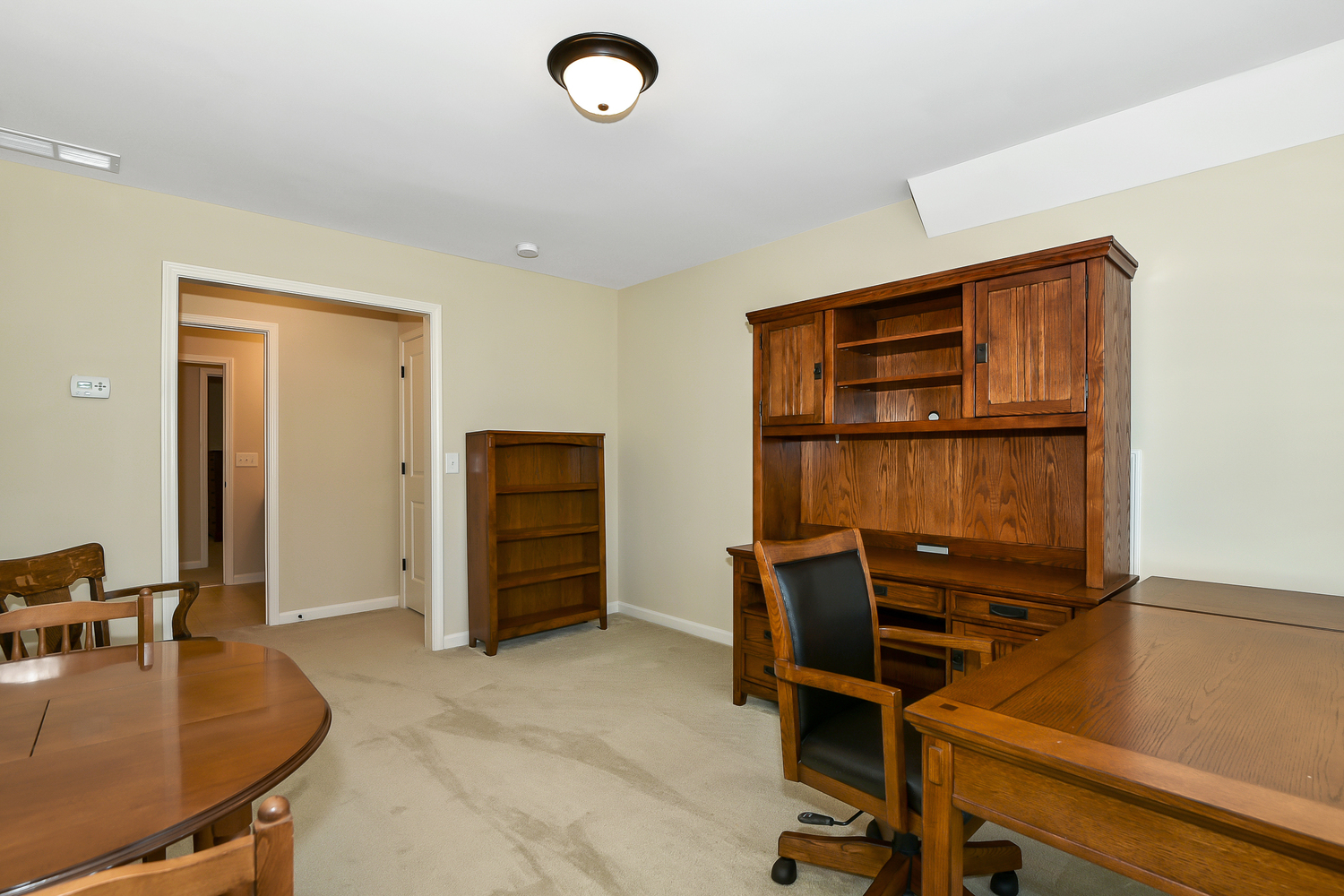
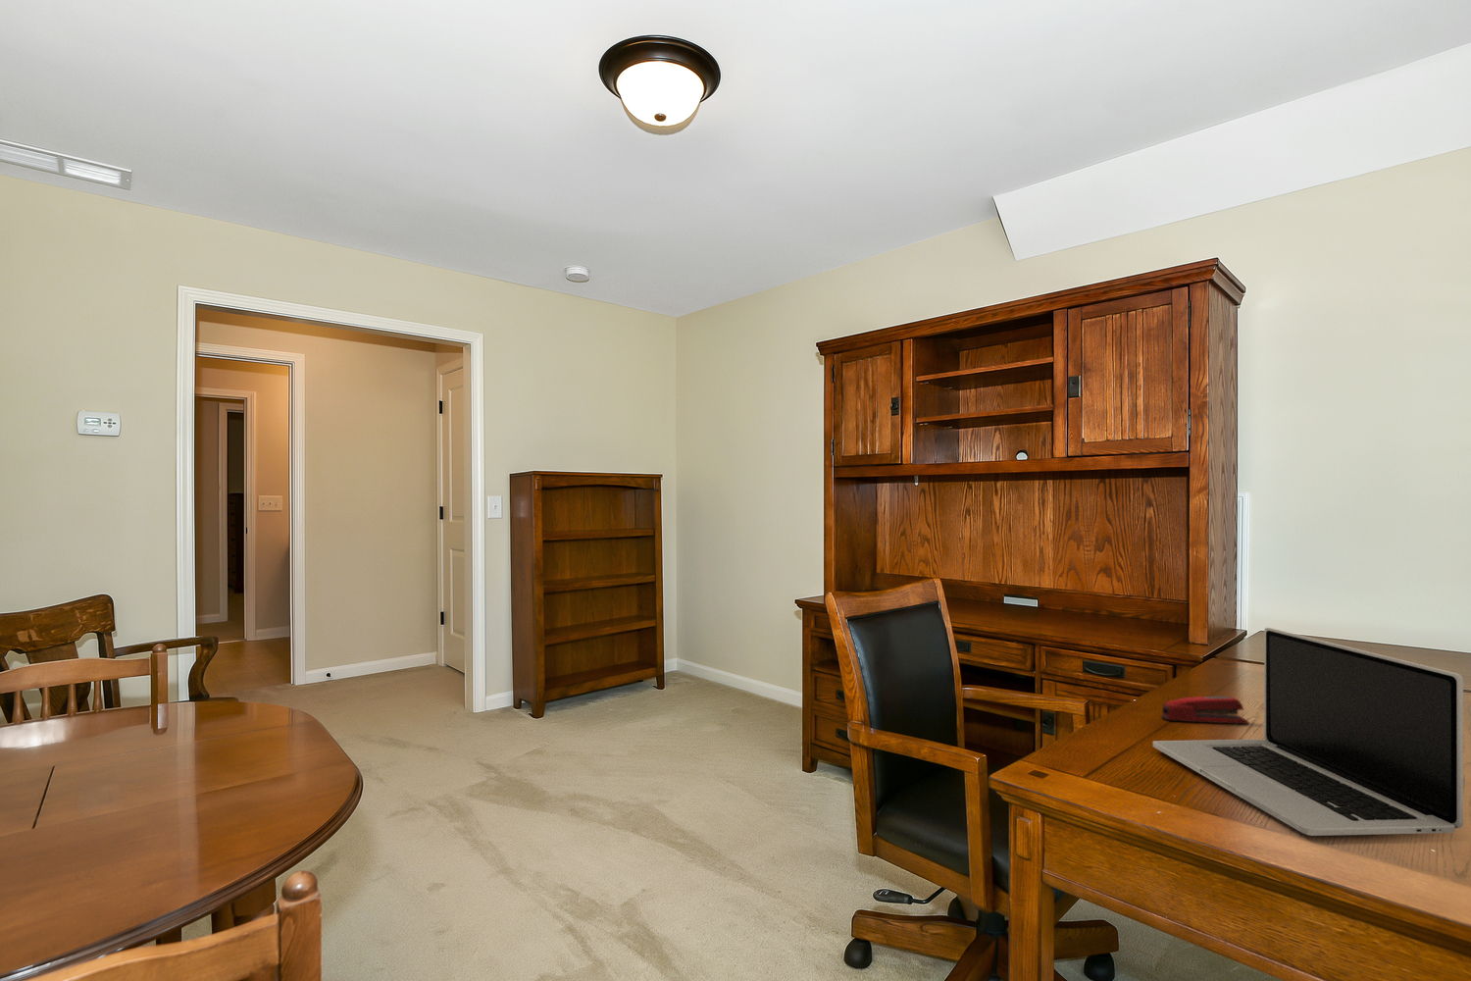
+ stapler (1203, 707)
+ laptop (1285, 717)
